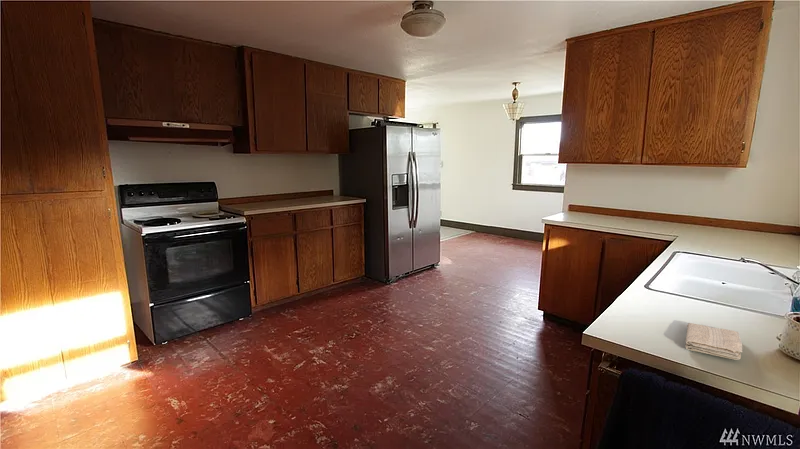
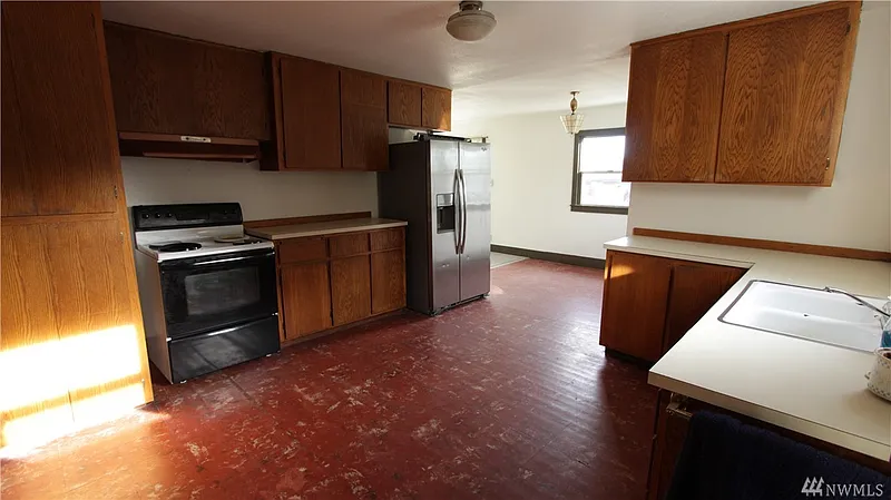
- washcloth (712, 339)
